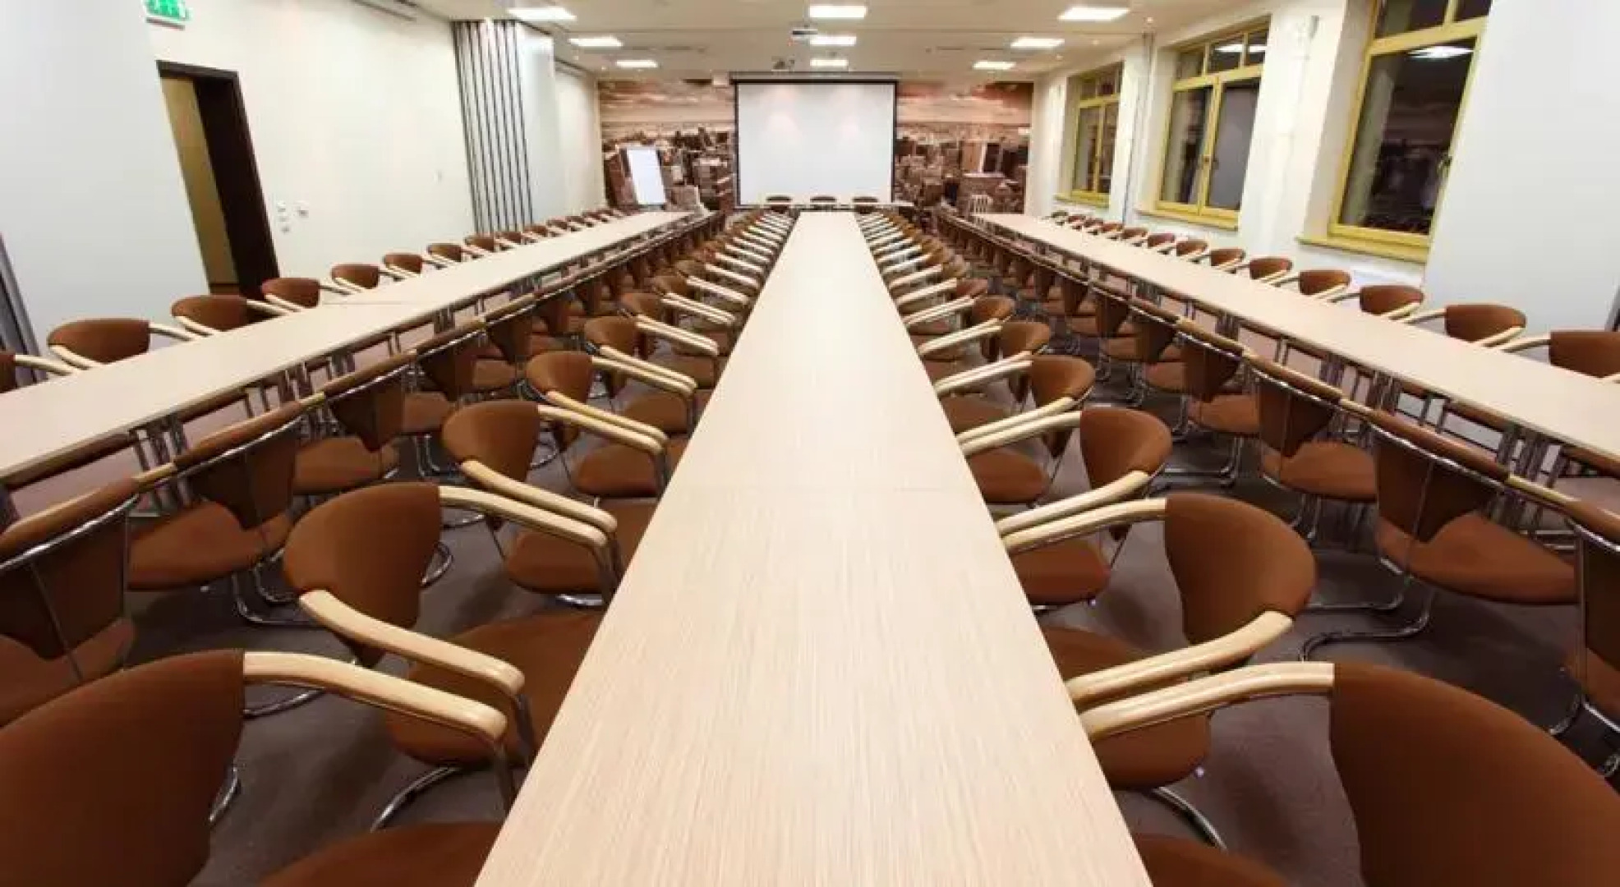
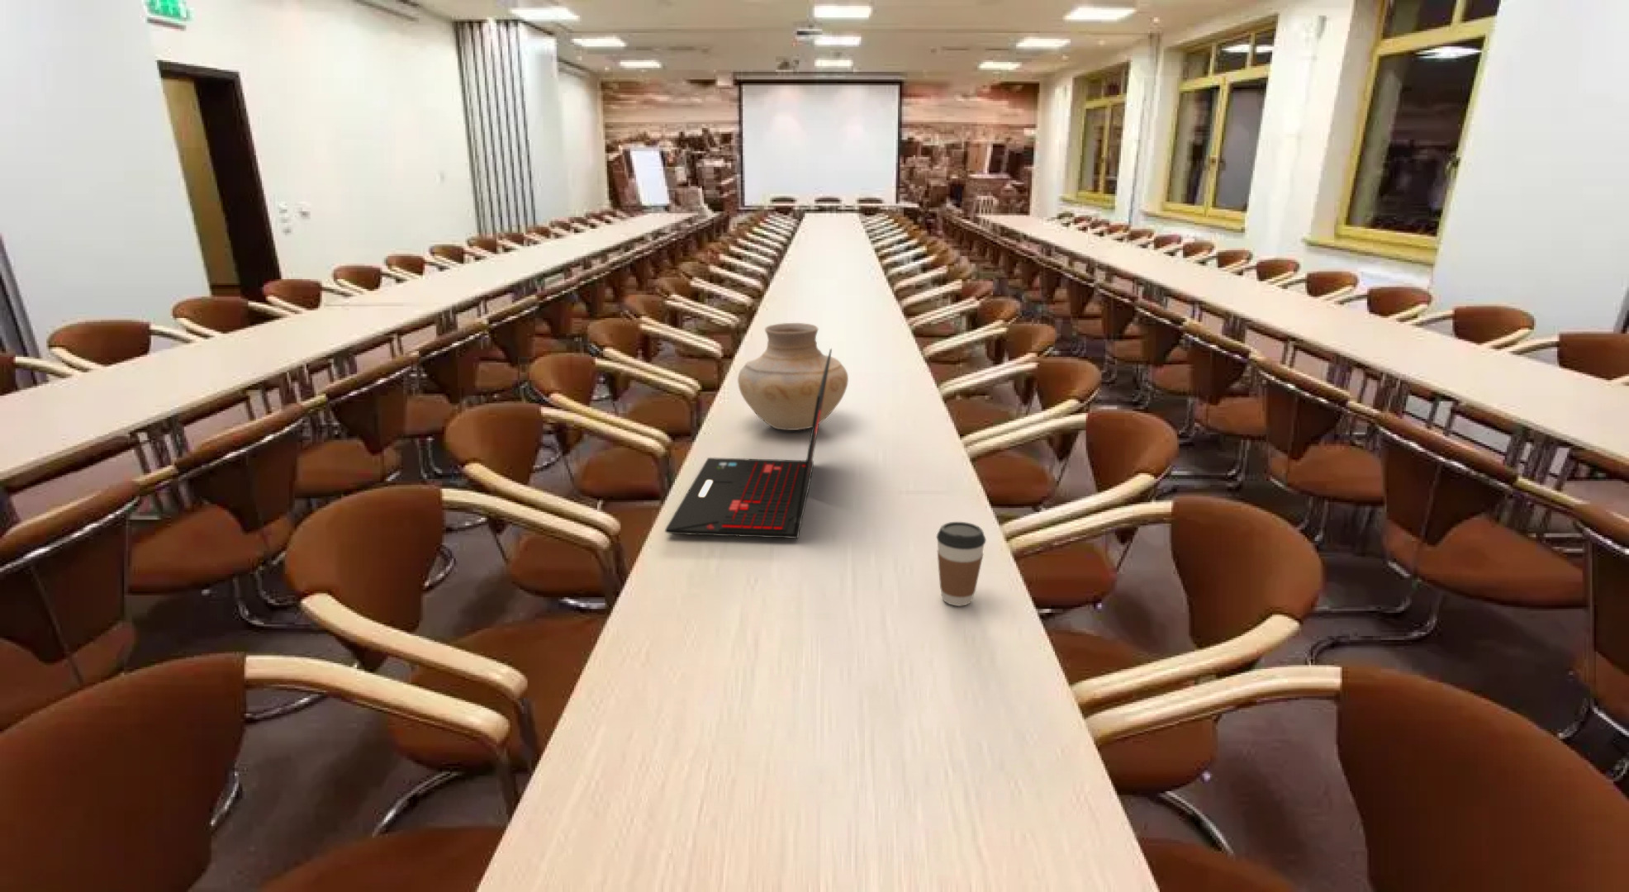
+ laptop (755, 459)
+ coffee cup (959, 565)
+ vase (793, 377)
